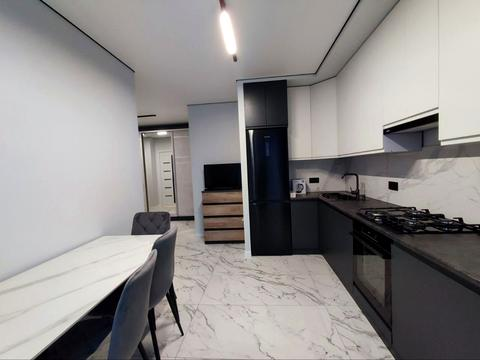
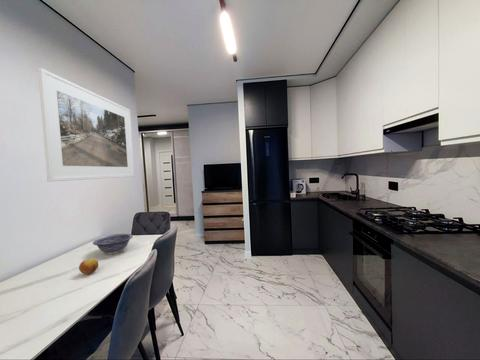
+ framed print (99, 136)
+ decorative bowl (114, 245)
+ fruit (88, 266)
